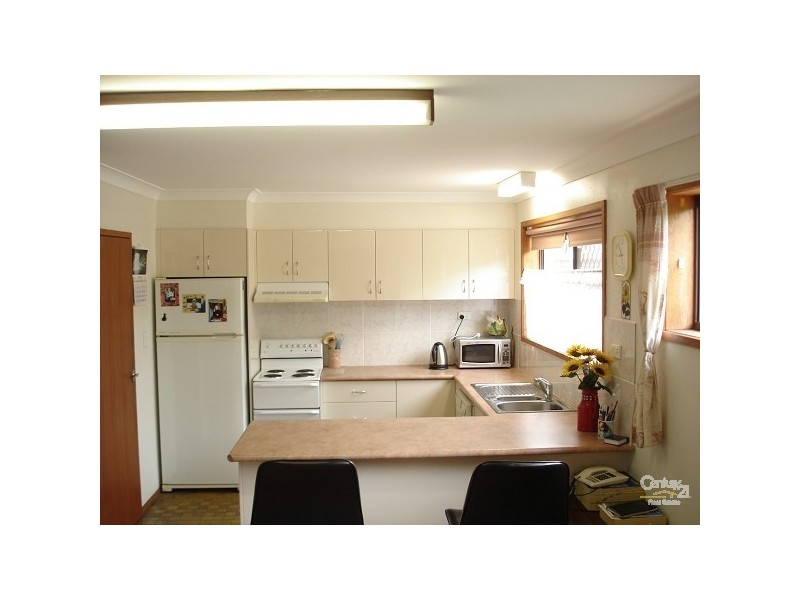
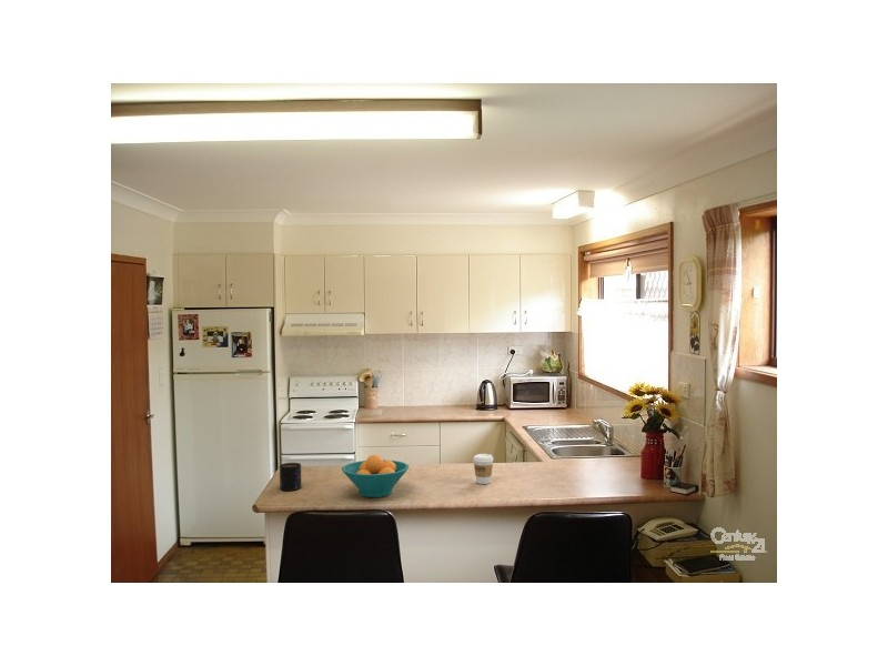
+ fruit bowl (375, 474)
+ coffee cup (483, 468)
+ mug (292, 475)
